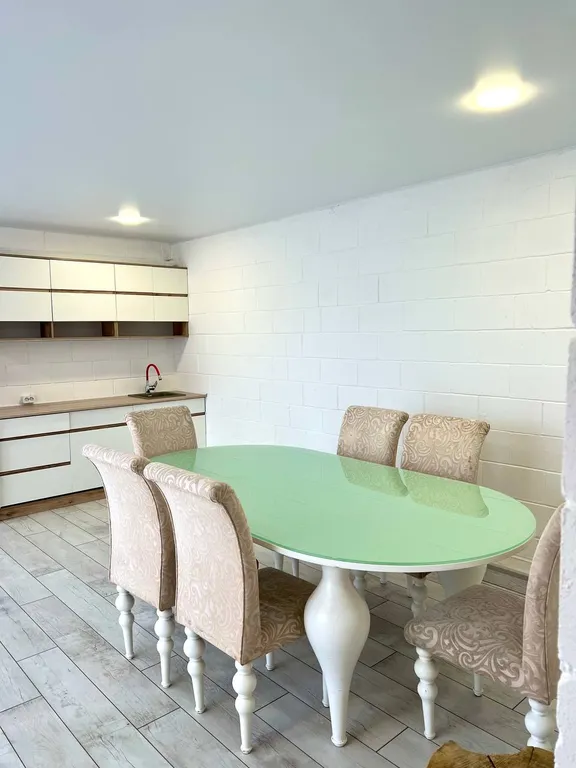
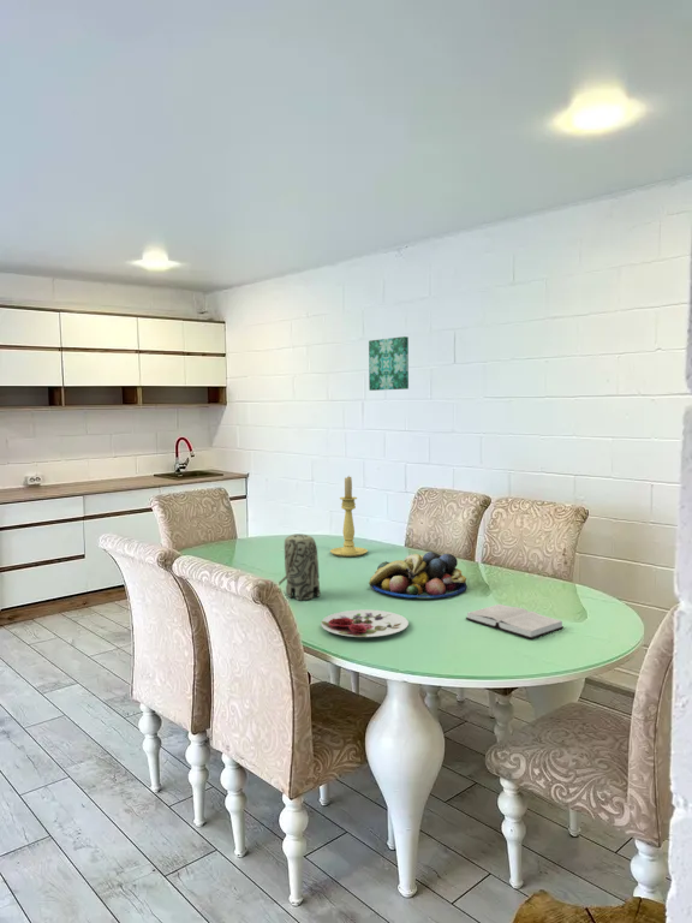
+ hardback book (513, 619)
+ toy elephant (299, 564)
+ wall art (388, 364)
+ candle holder (348, 514)
+ plate (364, 621)
+ fruit bowl (418, 568)
